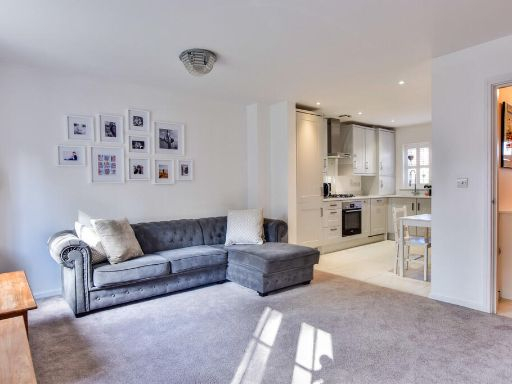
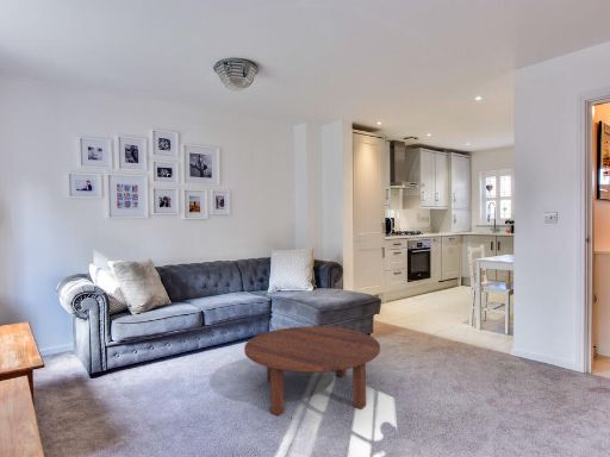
+ coffee table (312, 368)
